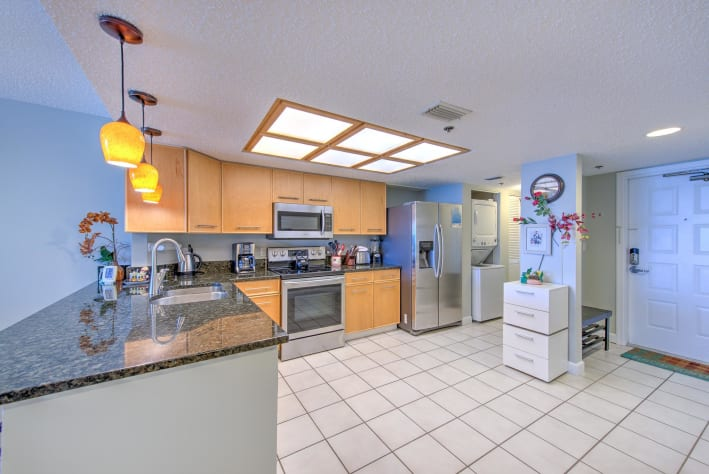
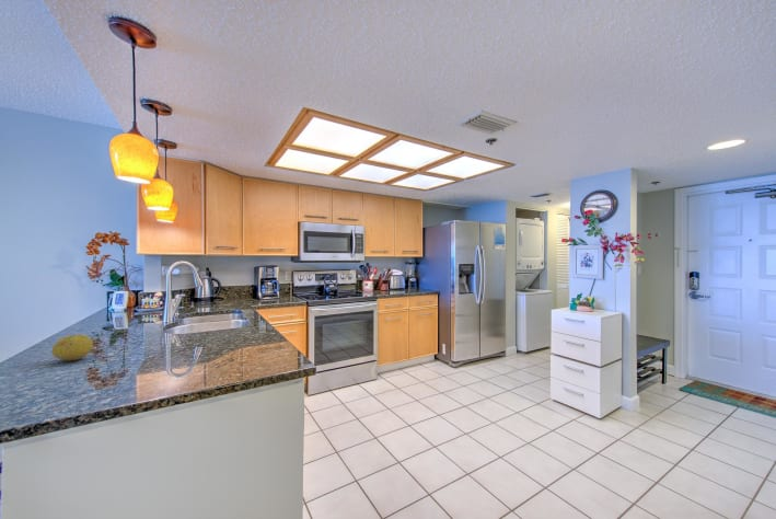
+ fruit (73, 347)
